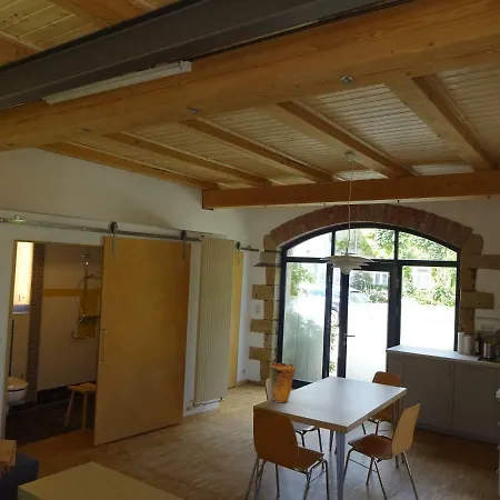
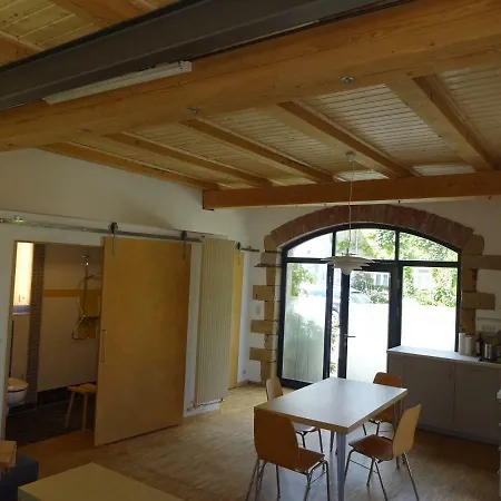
- vase (282, 382)
